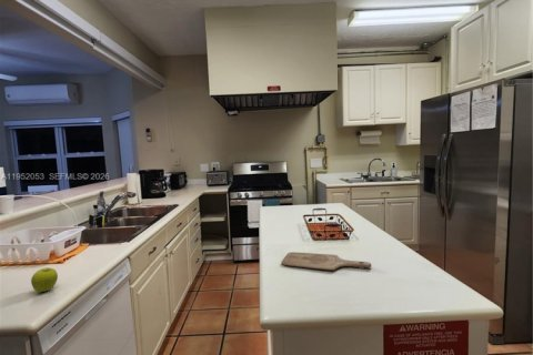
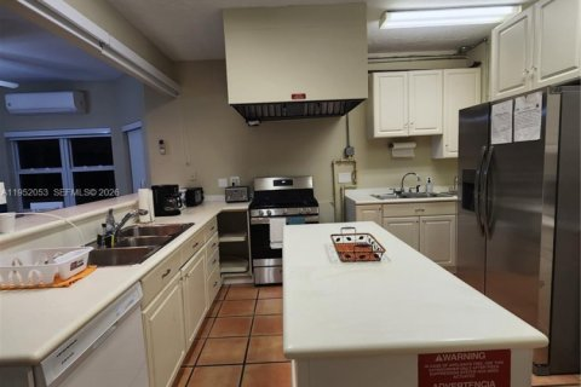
- fruit (44, 280)
- cutting board (325, 261)
